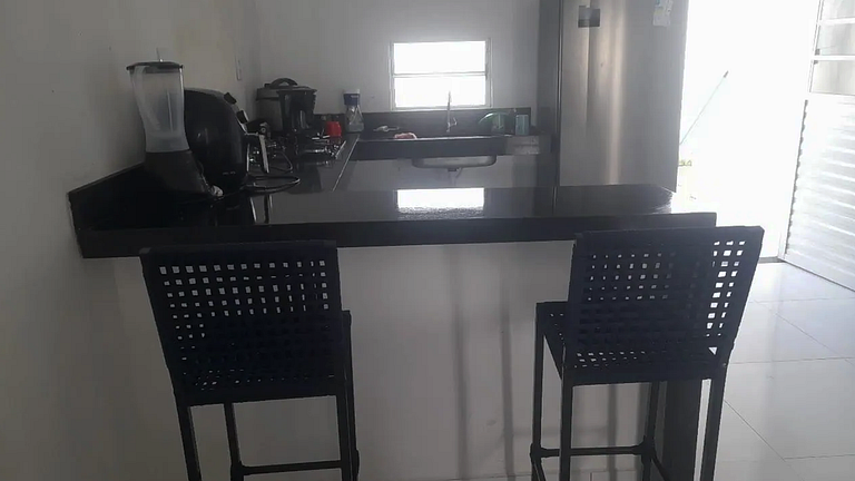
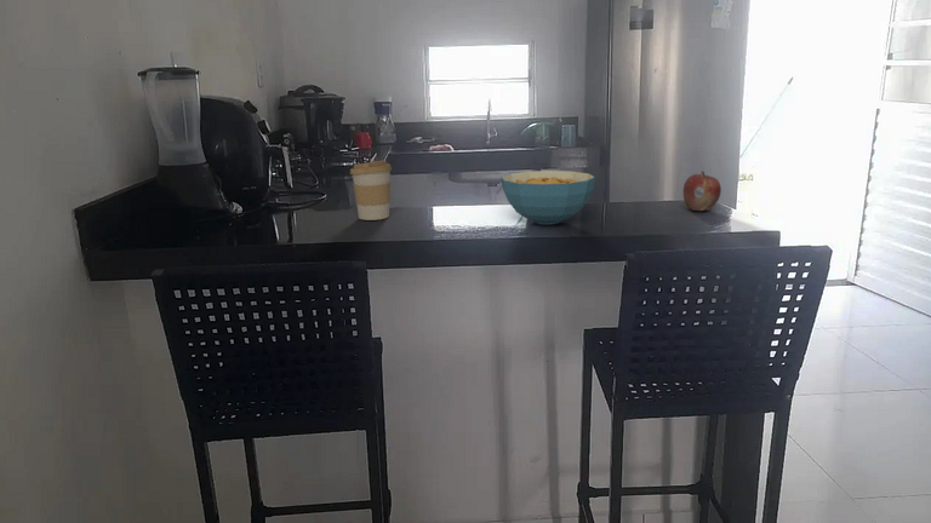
+ fruit (702, 190)
+ cereal bowl (547, 199)
+ coffee cup (371, 189)
